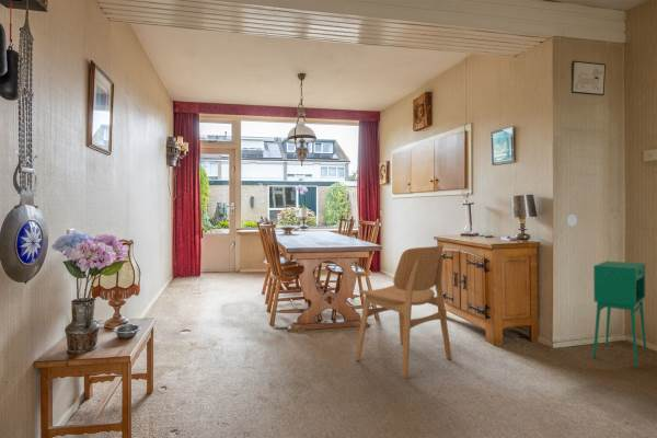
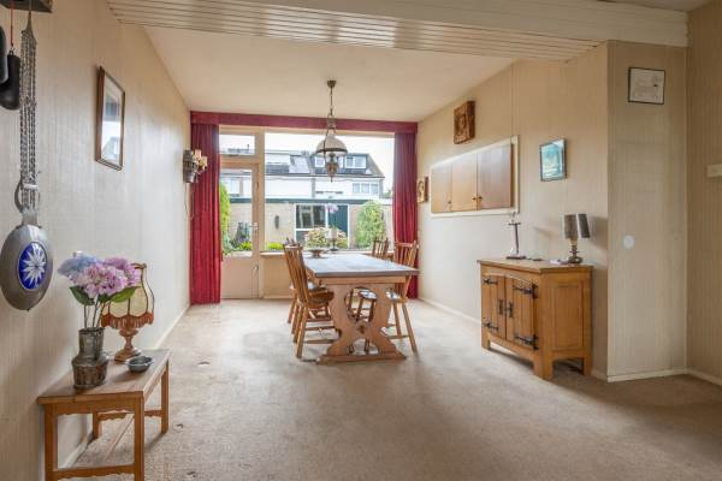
- dining chair (403, 302)
- storage cabinet (620, 308)
